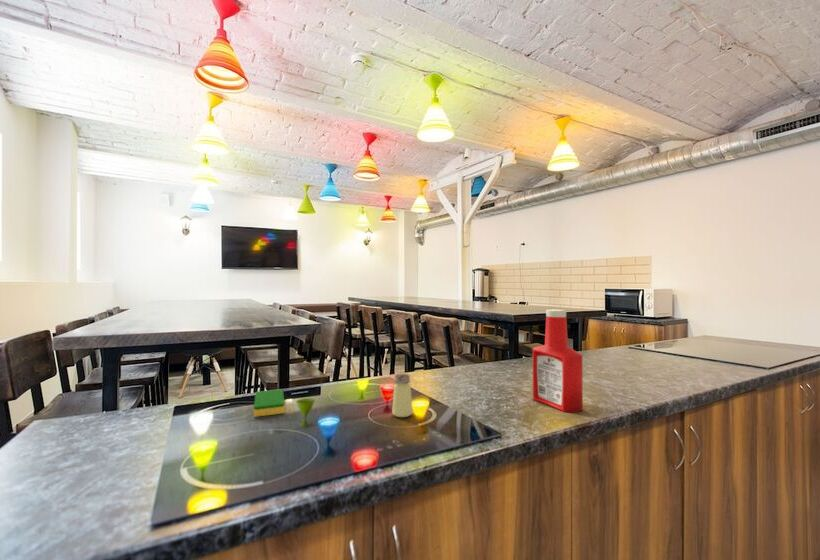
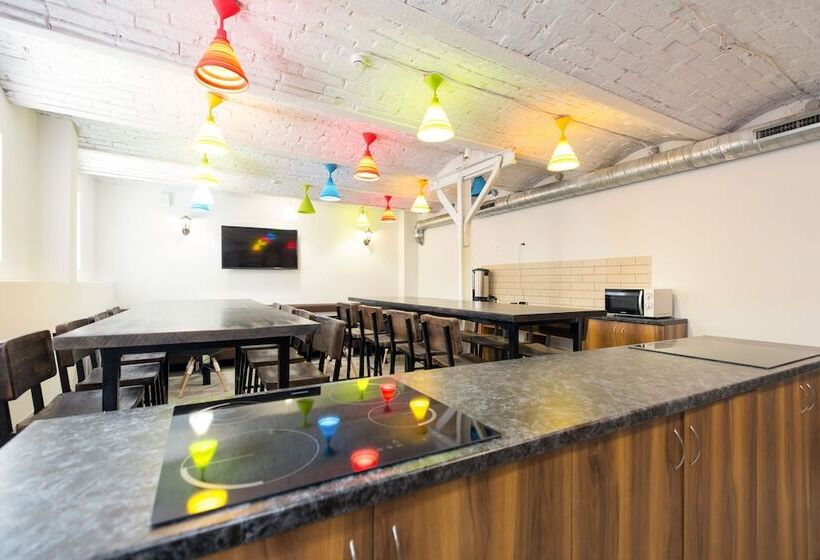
- dish sponge (269, 401)
- soap bottle (556, 356)
- saltshaker (402, 394)
